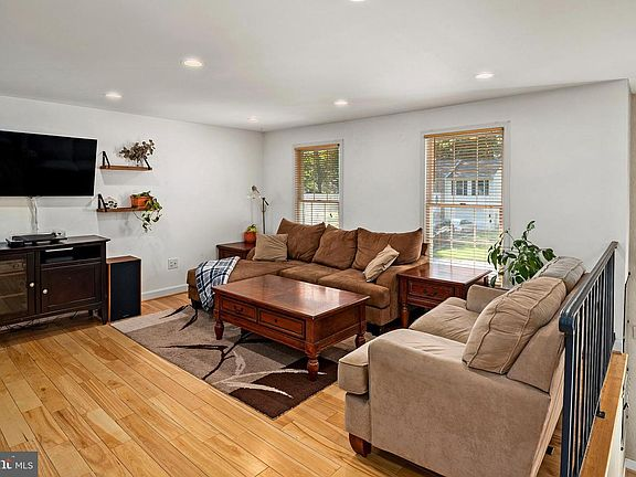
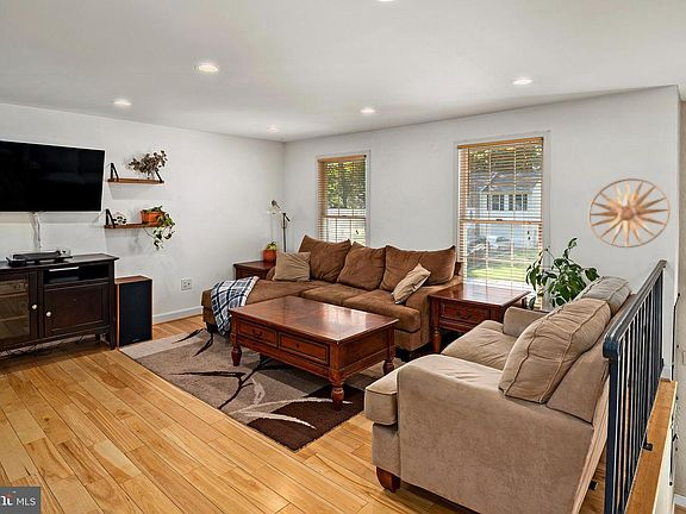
+ wall art (626, 213)
